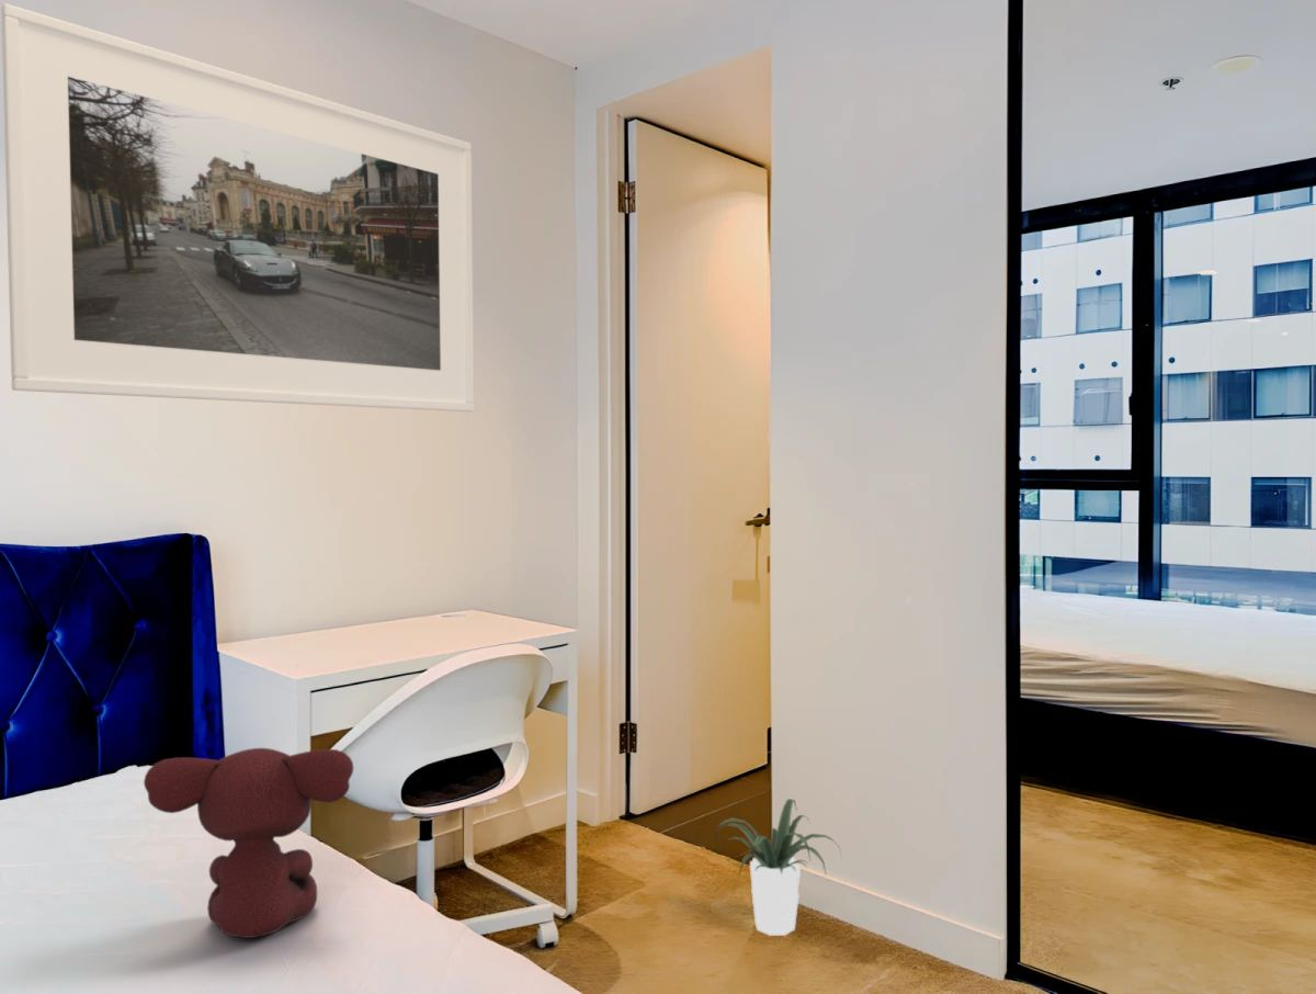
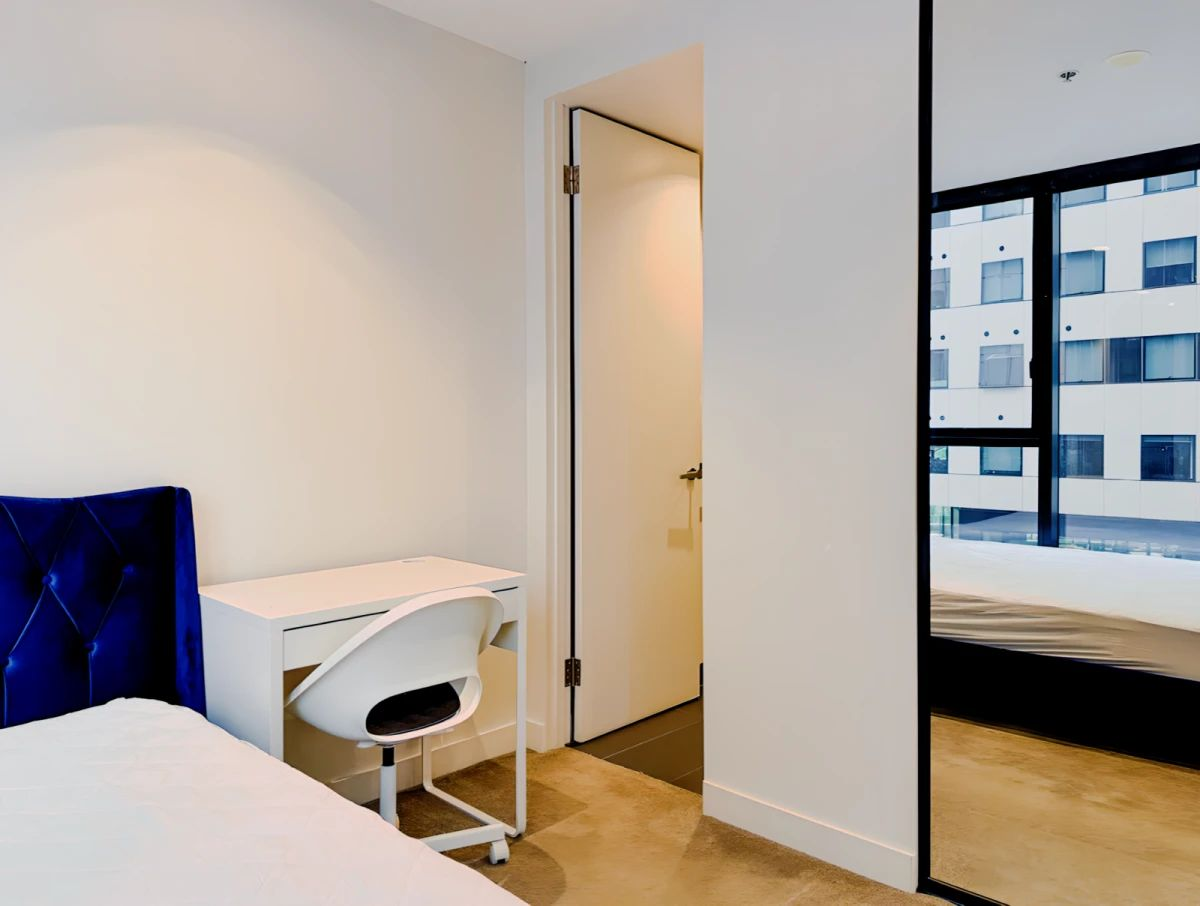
- potted plant (775, 869)
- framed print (281, 245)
- teddy bear (259, 835)
